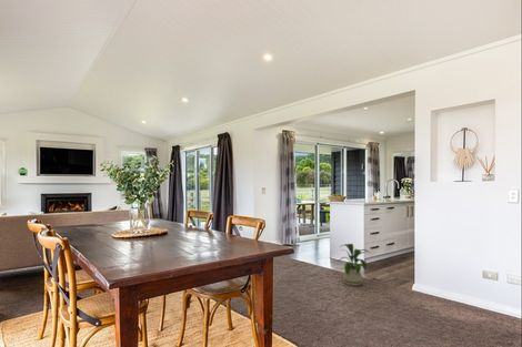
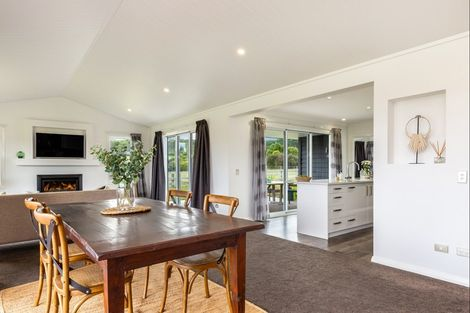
- house plant (355, 261)
